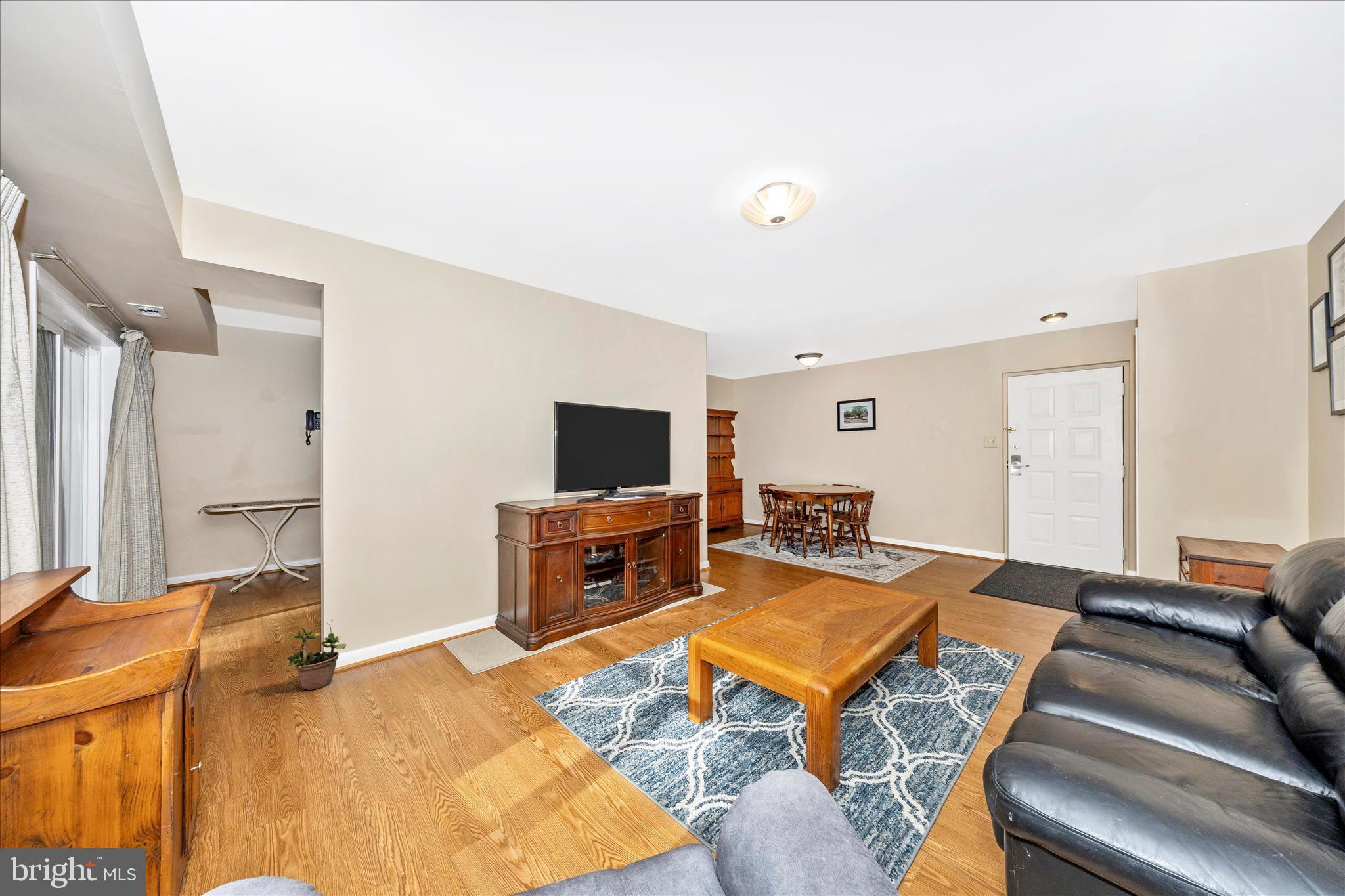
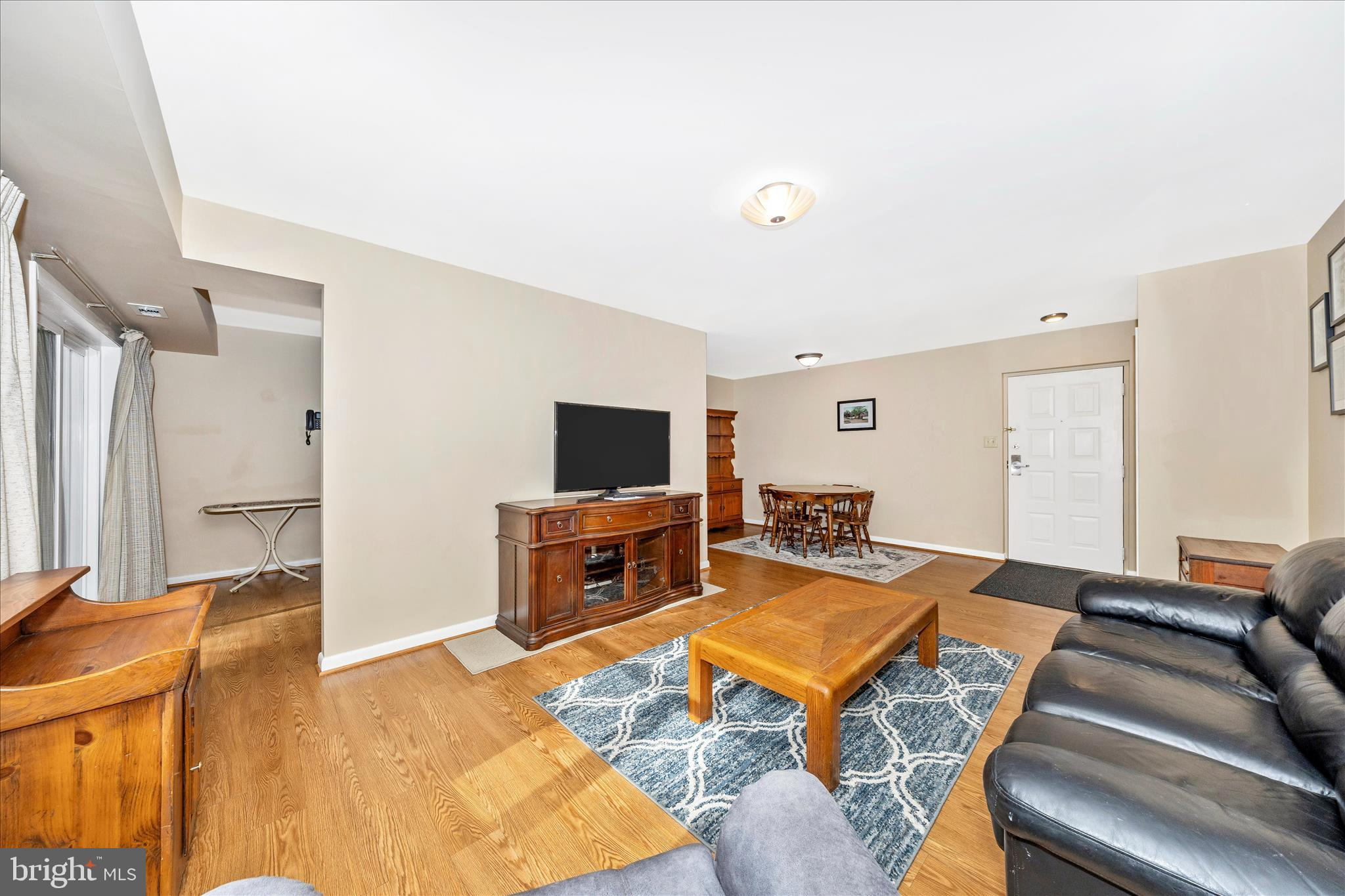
- potted plant (316, 652)
